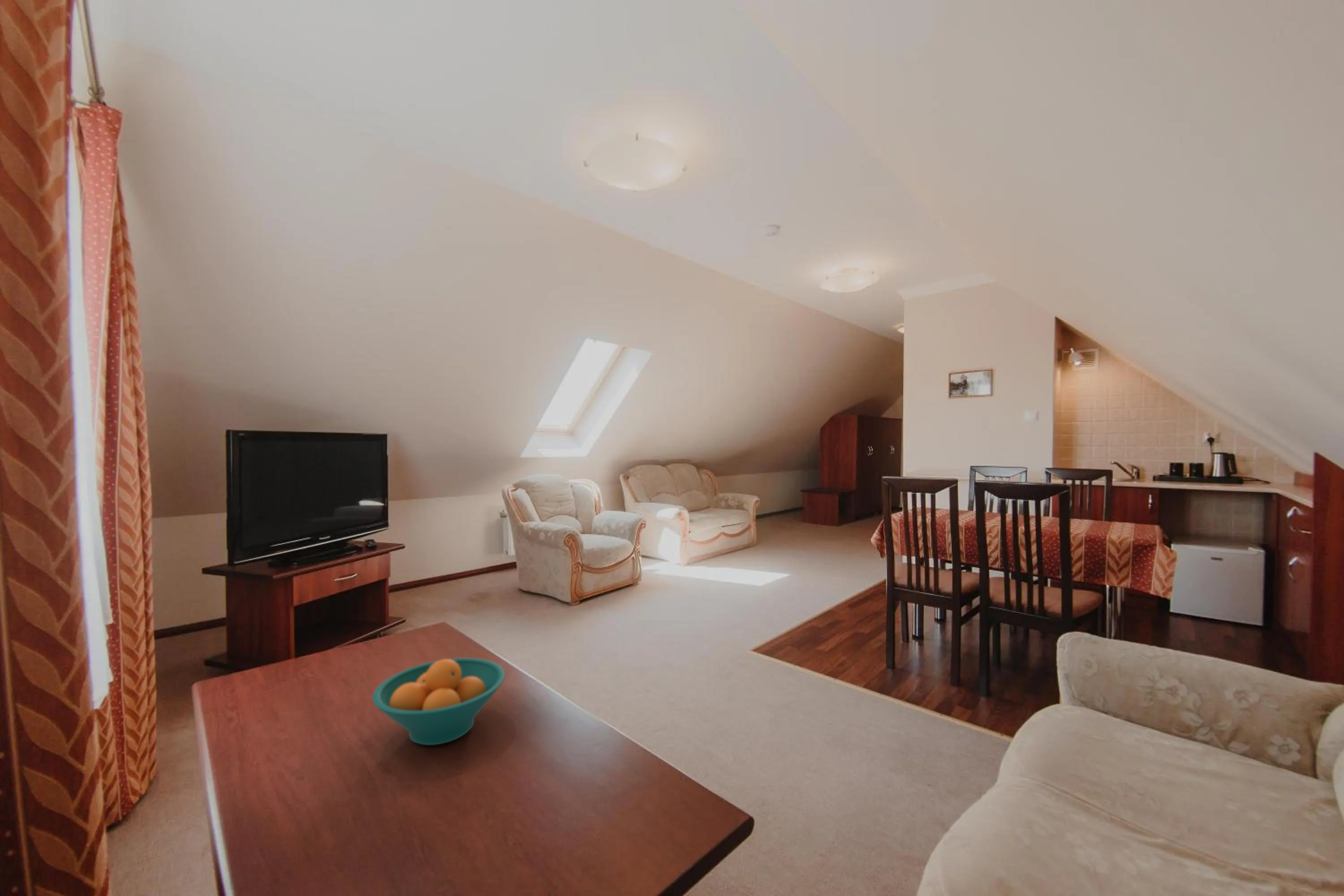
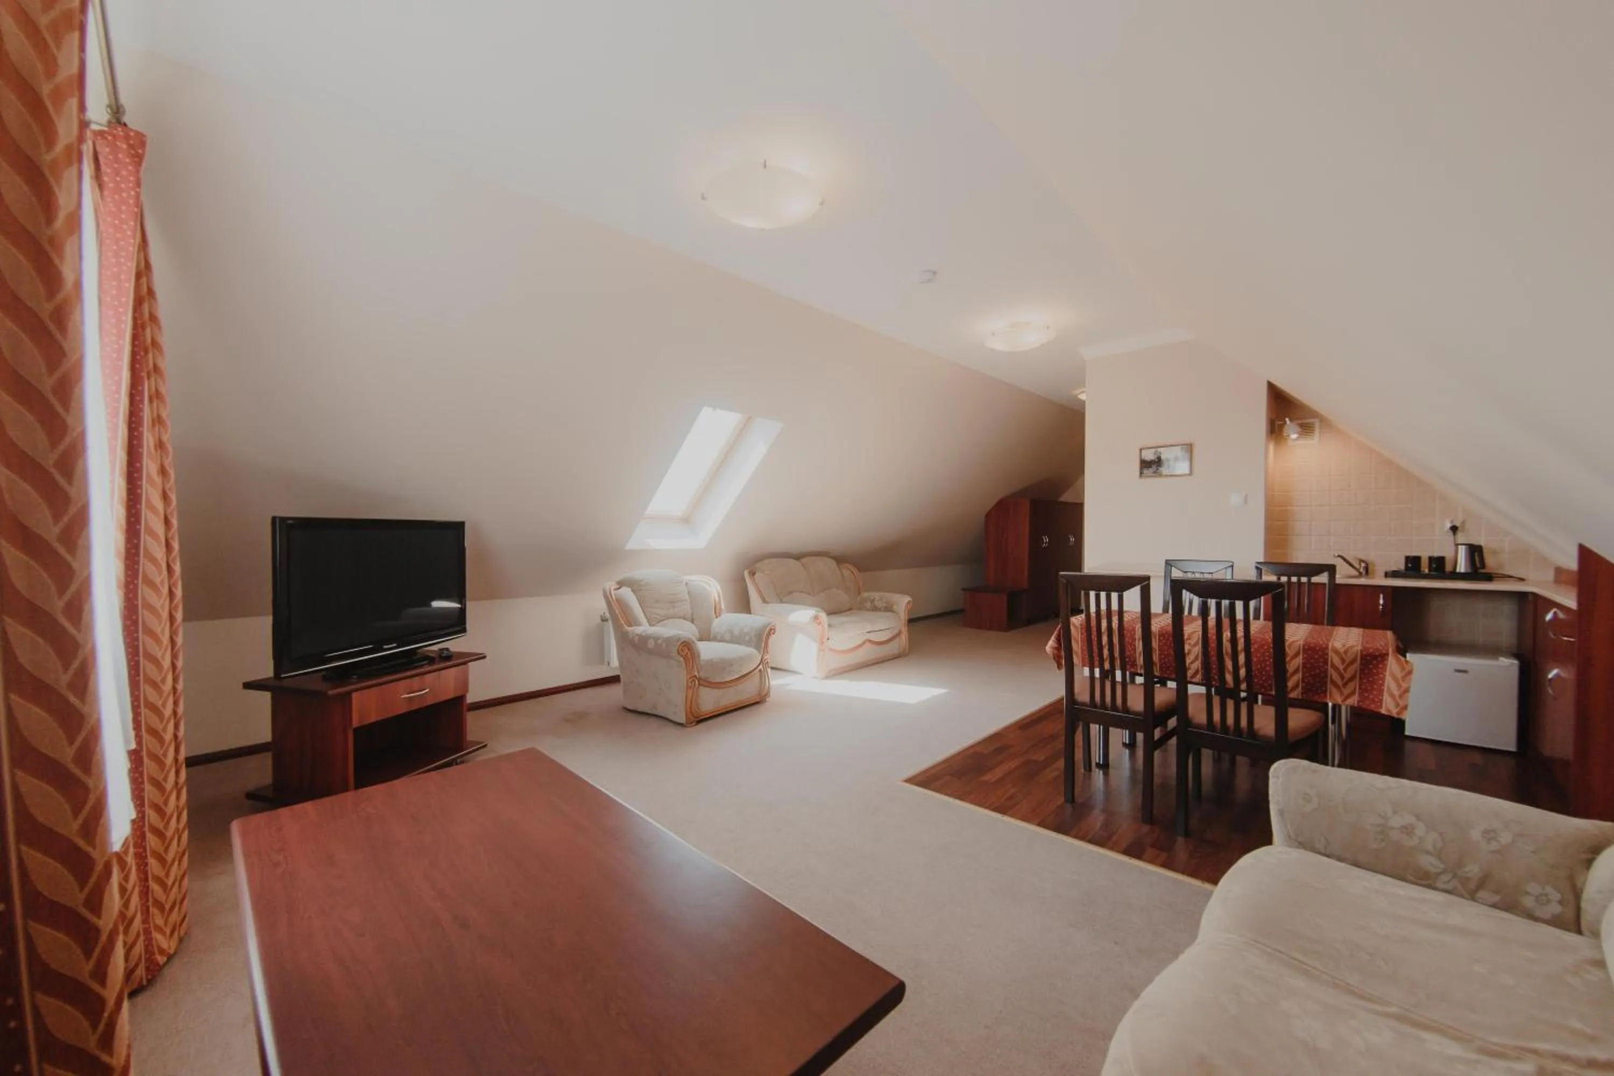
- fruit bowl (442, 695)
